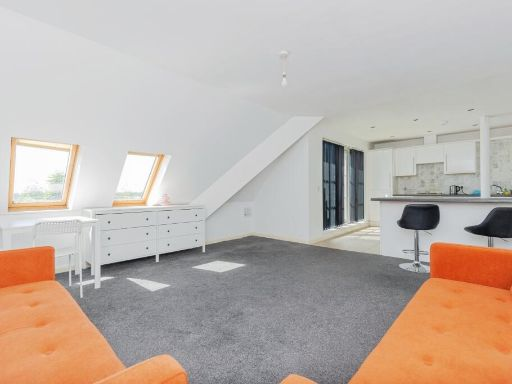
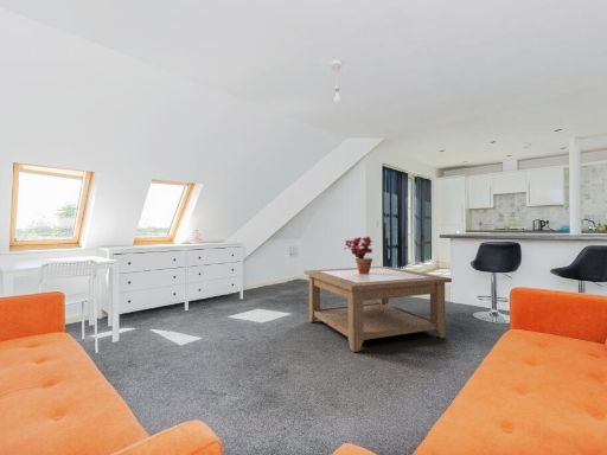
+ coffee table (371, 299)
+ potted plant (360, 255)
